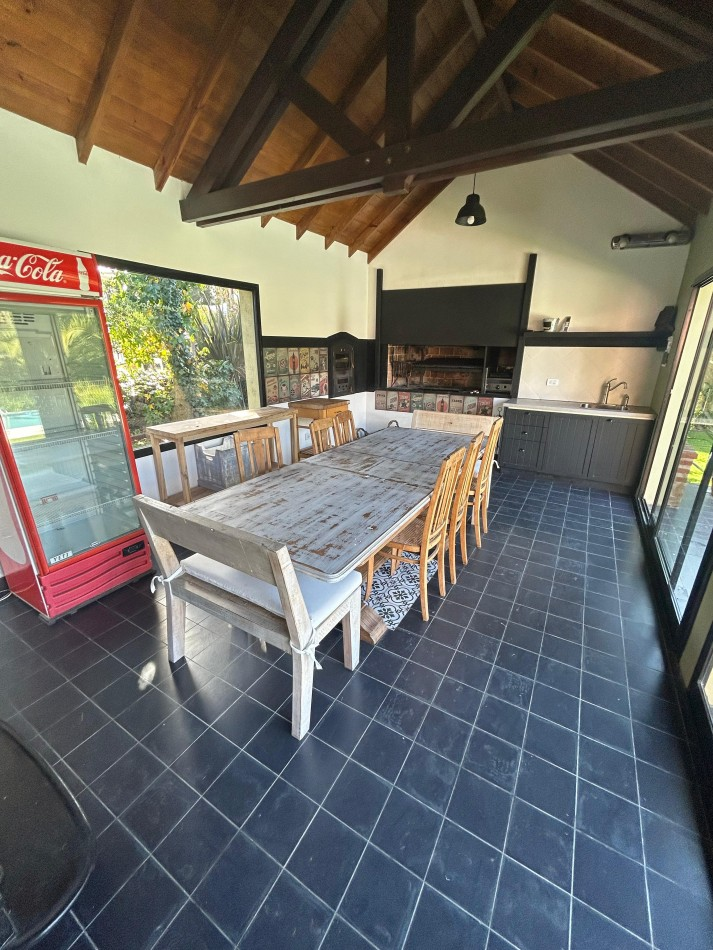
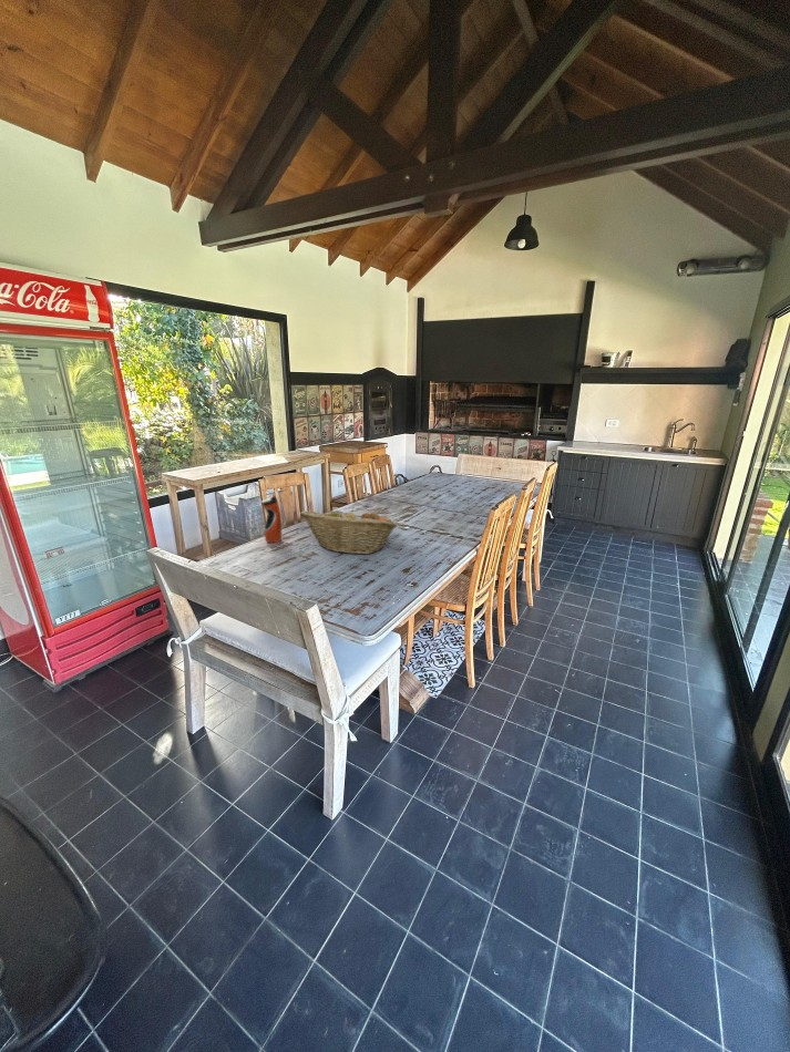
+ fruit basket (348, 525)
+ water bottle (271, 517)
